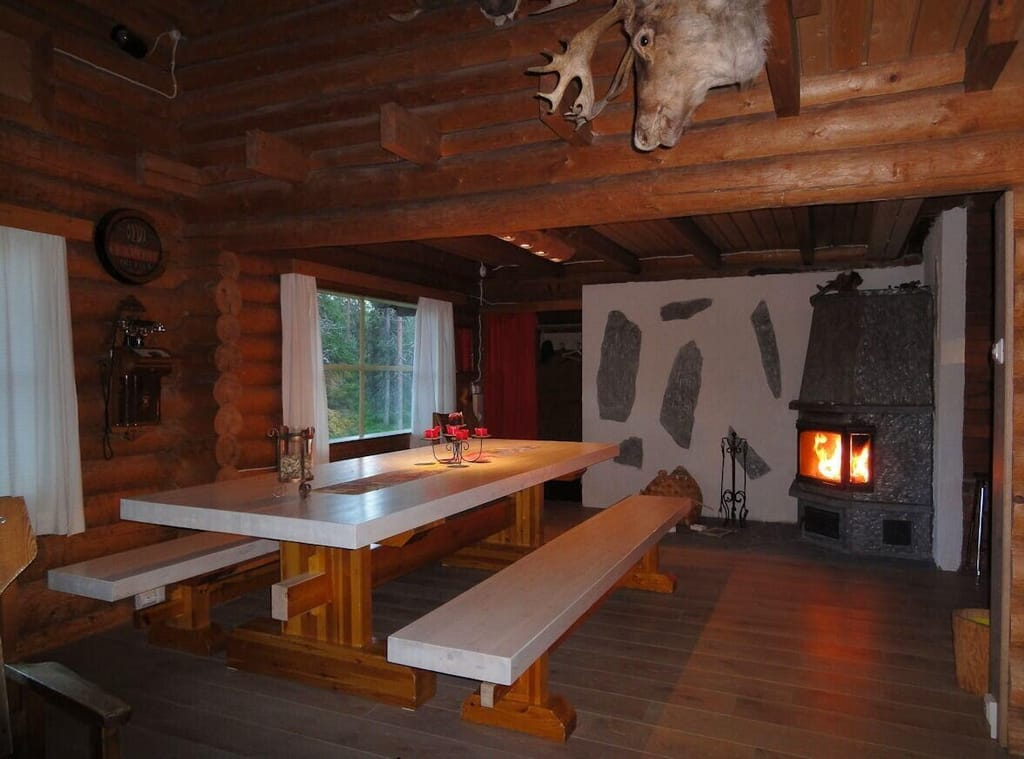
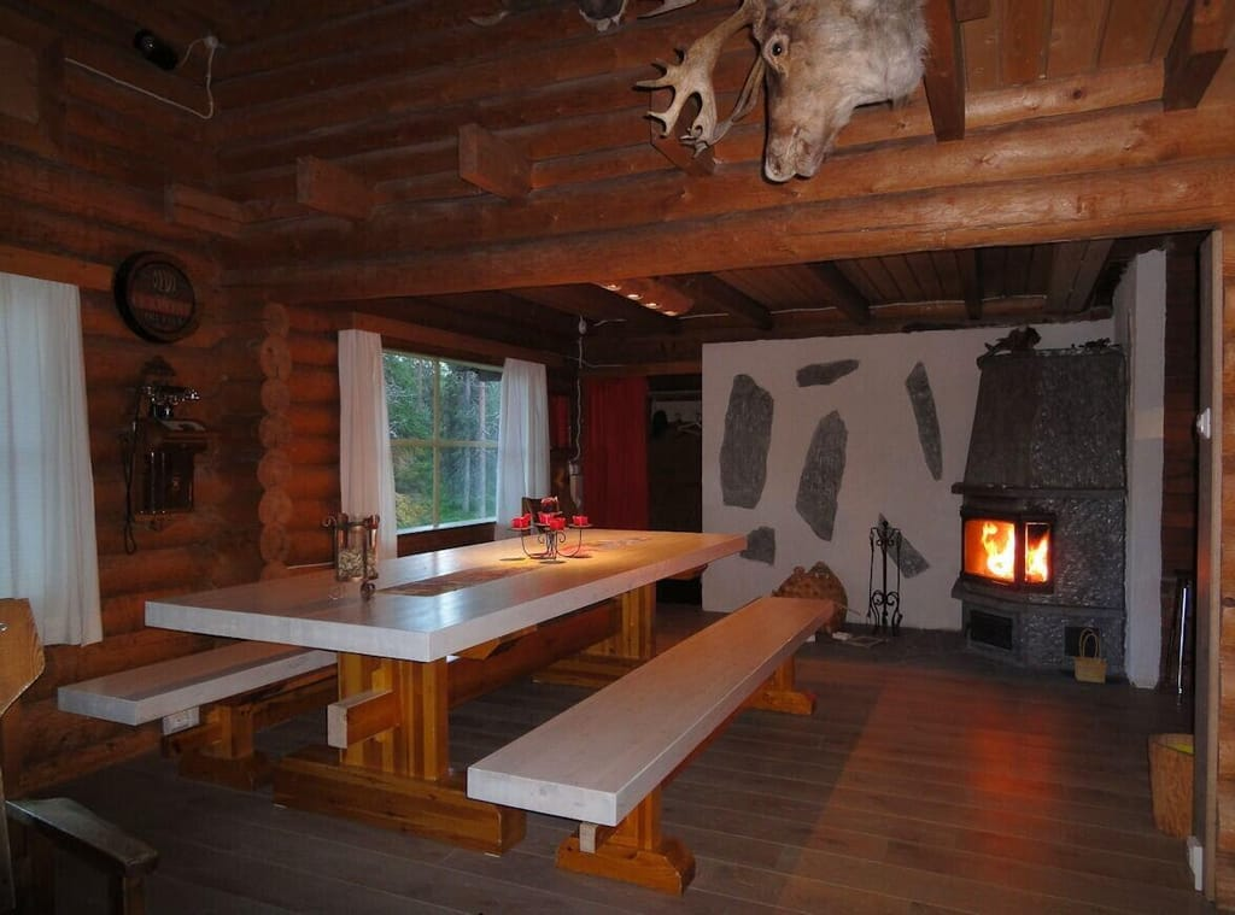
+ basket (1087, 657)
